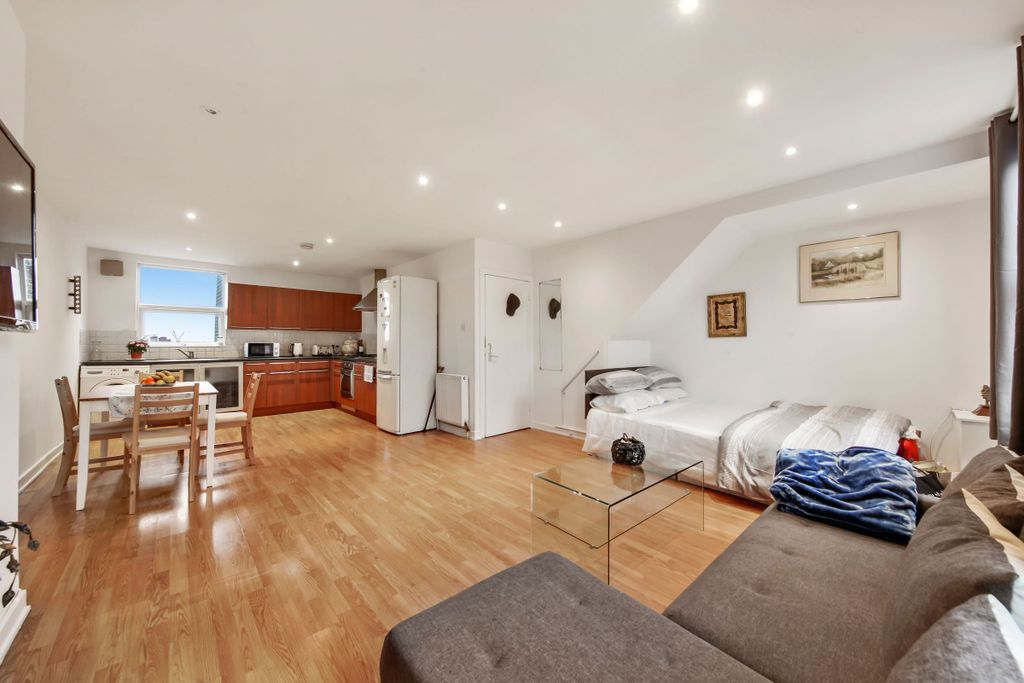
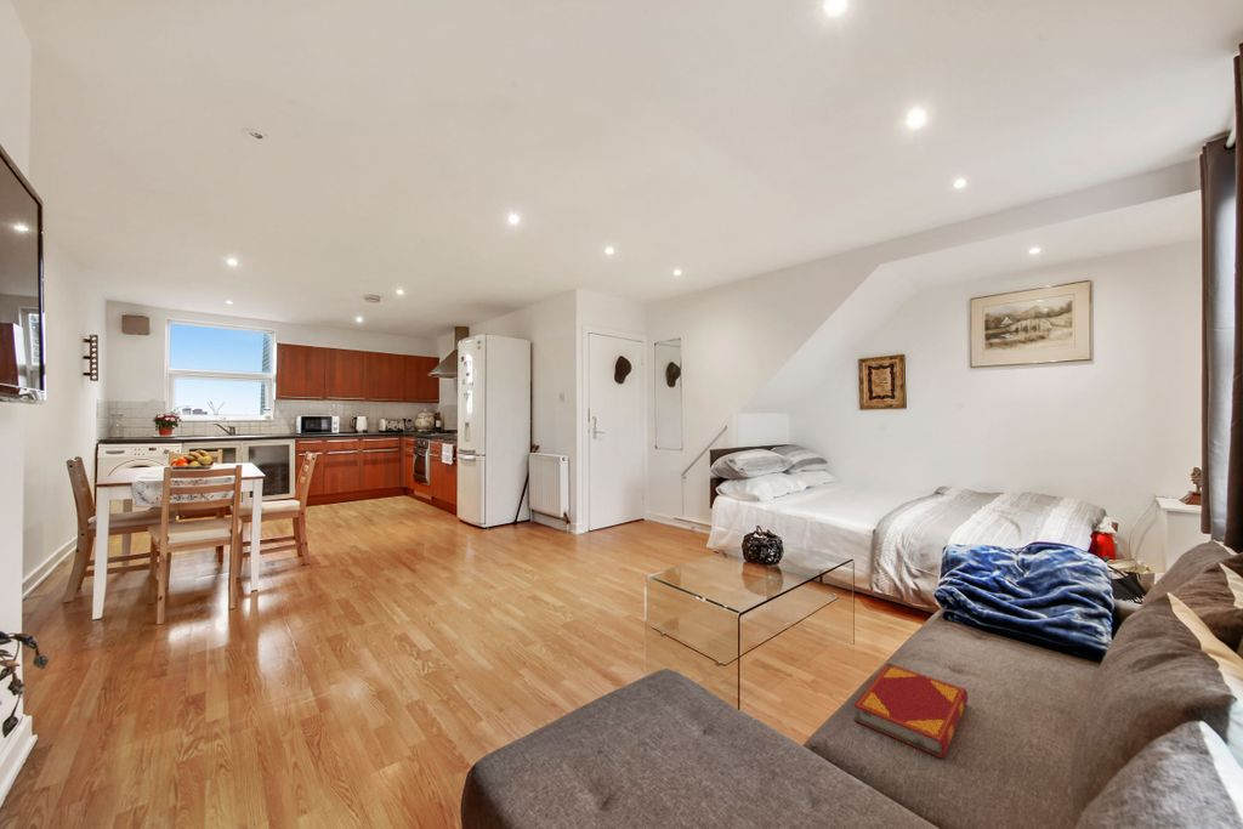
+ hardback book (912, 704)
